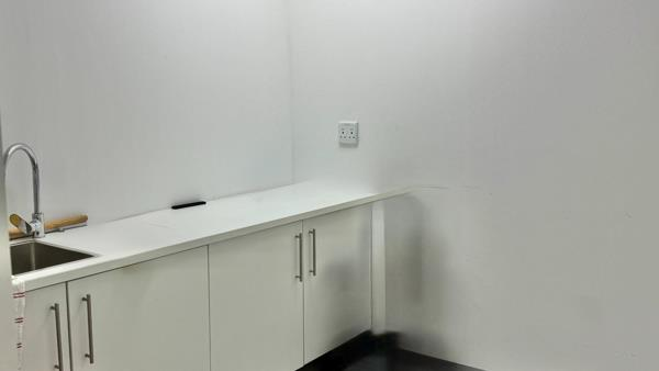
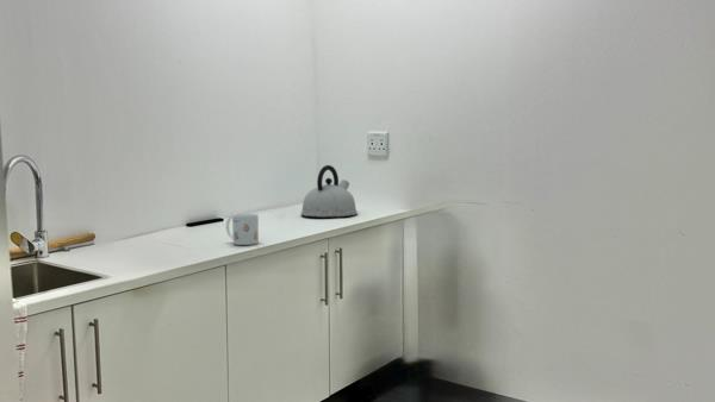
+ kettle (330, 189)
+ mug (241, 228)
